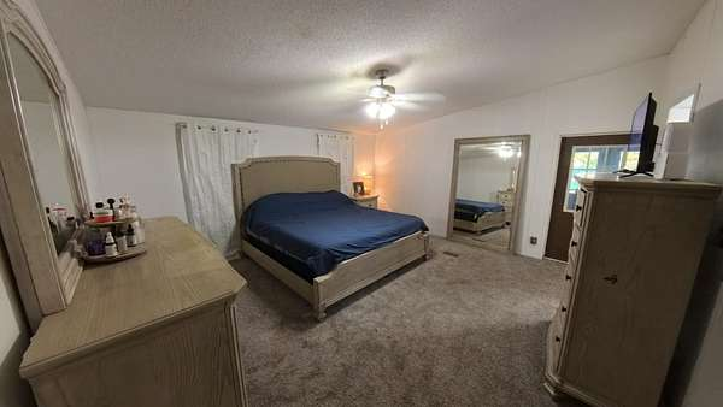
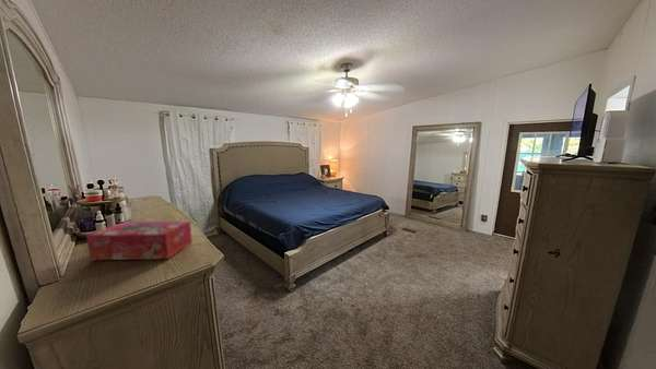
+ tissue box (144, 239)
